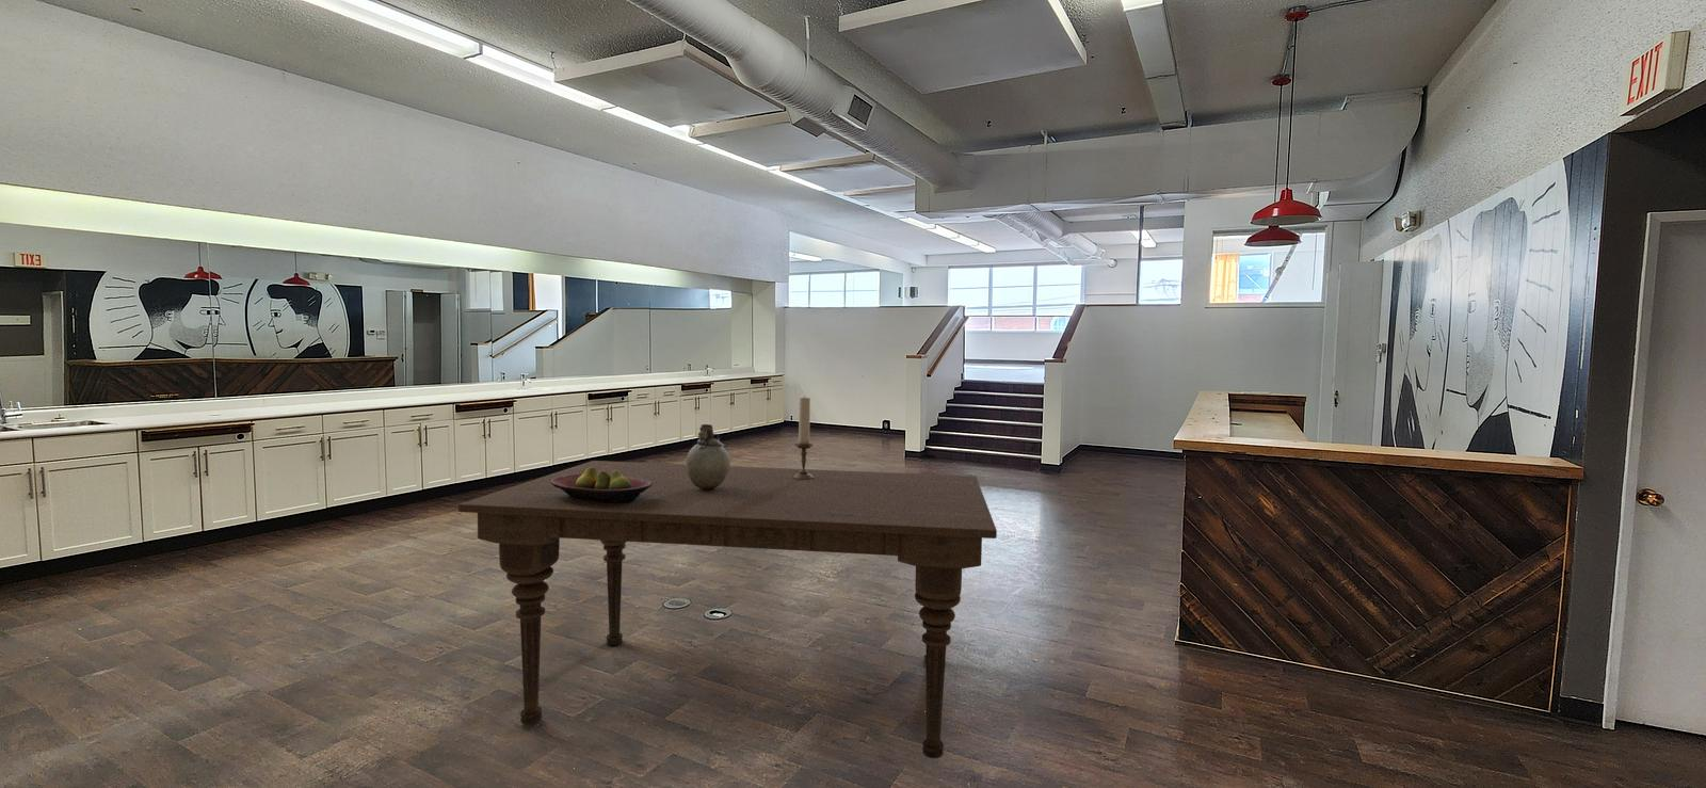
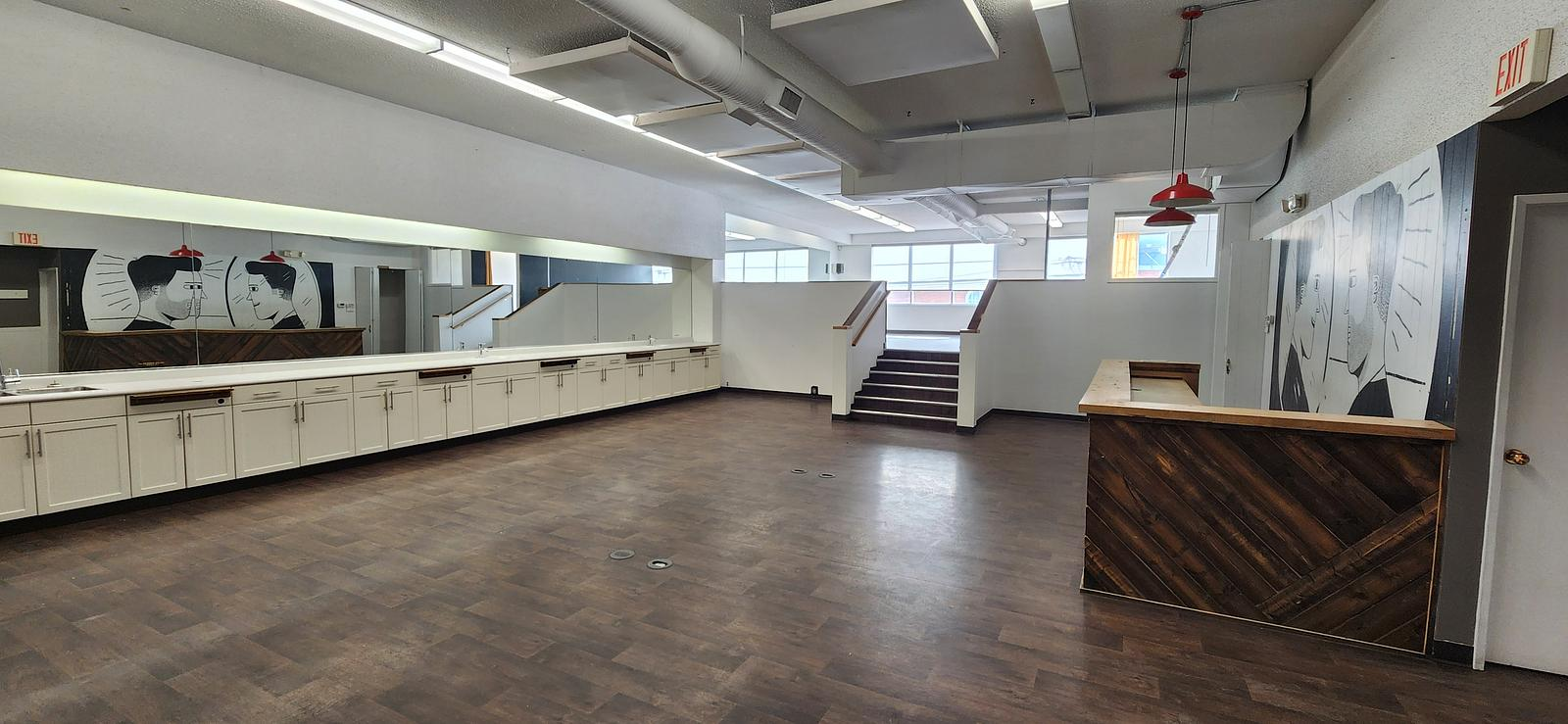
- candle holder (804, 436)
- dining table (751, 547)
- fruit bowl (602, 482)
- vase (708, 456)
